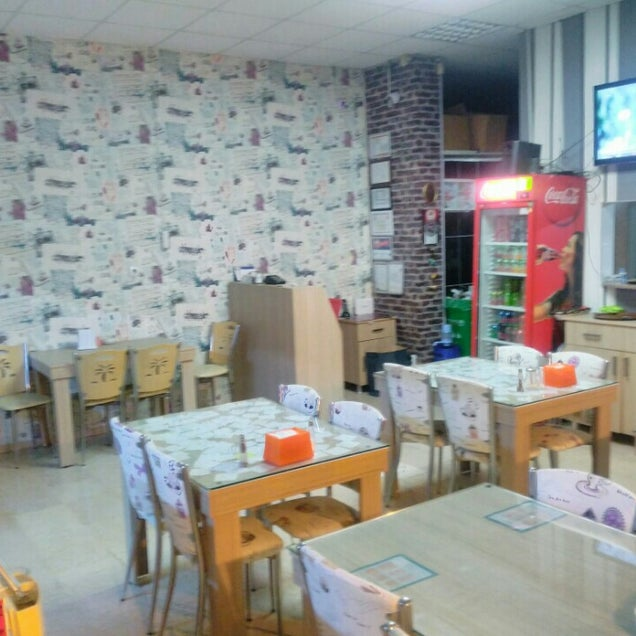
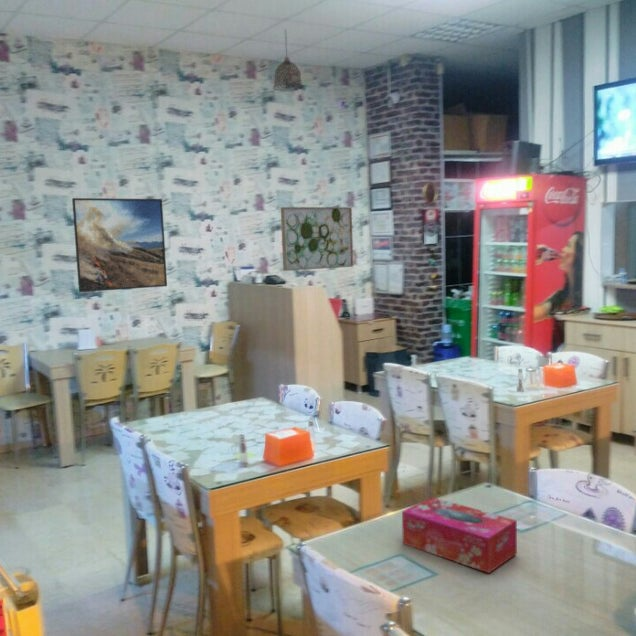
+ tissue box (458, 532)
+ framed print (121, 244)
+ pendant lamp (286, 59)
+ wall art (319, 238)
